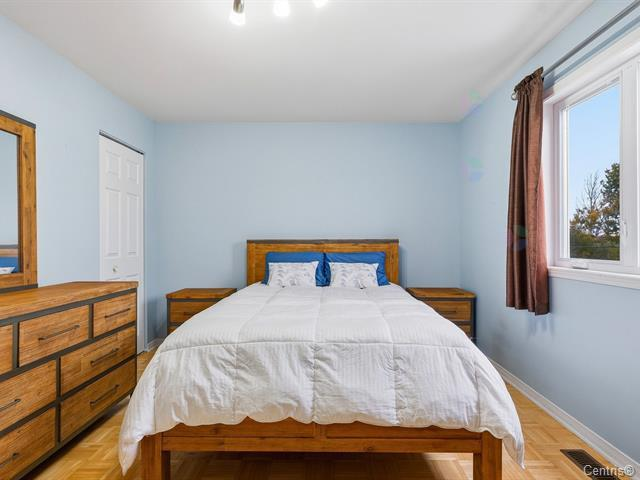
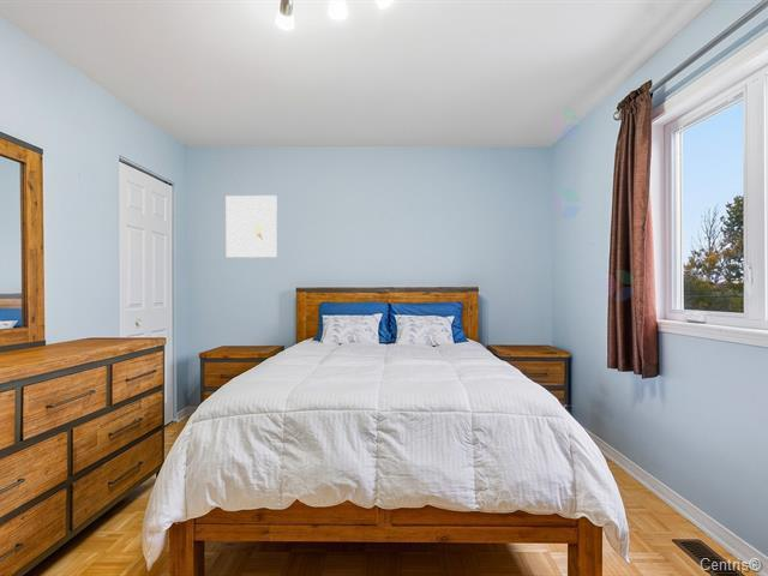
+ wall art (251, 226)
